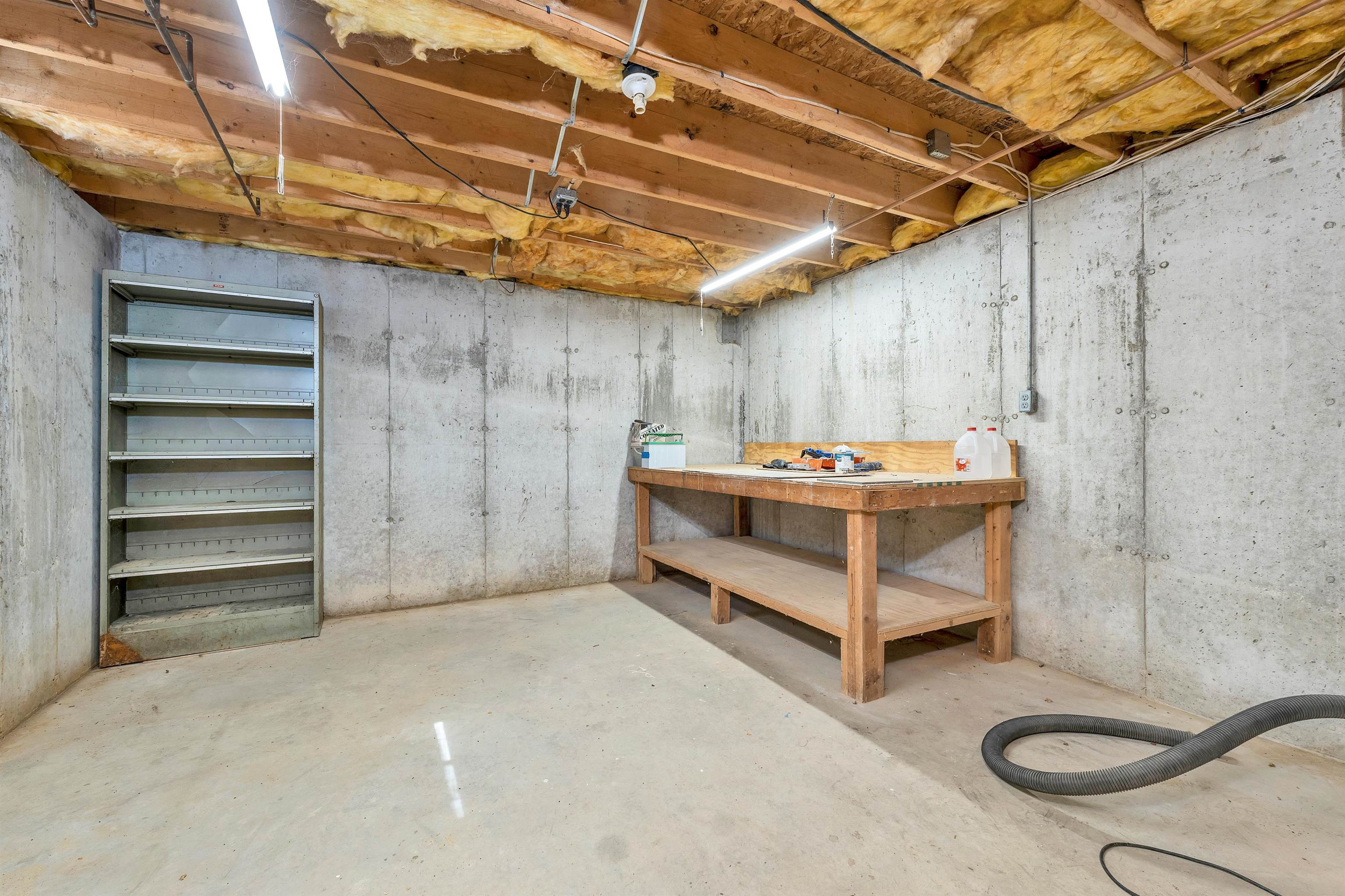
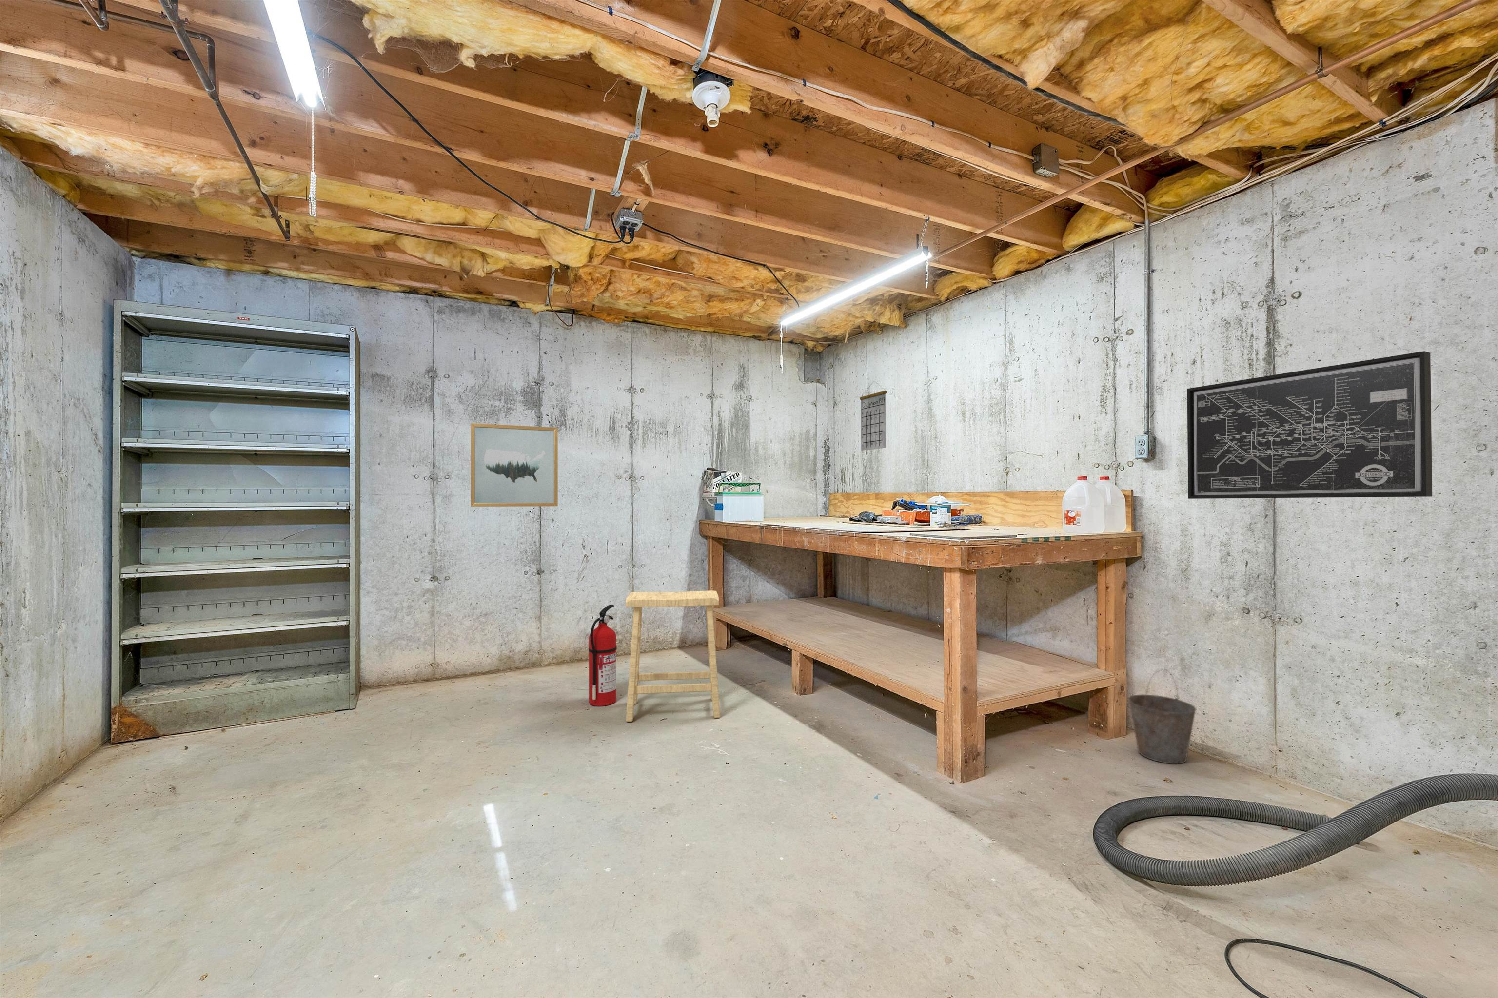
+ wall art (1293, 434)
+ wall art (515, 466)
+ bucket (1162, 712)
+ stool (674, 673)
+ fire extinguisher (603, 654)
+ calendar (873, 414)
